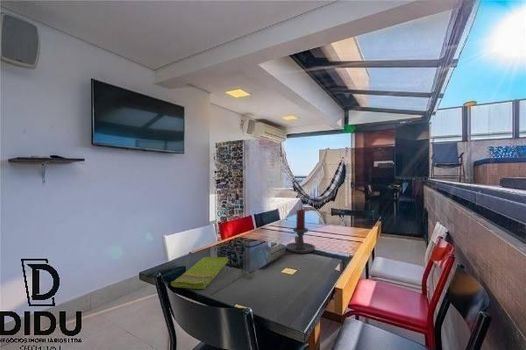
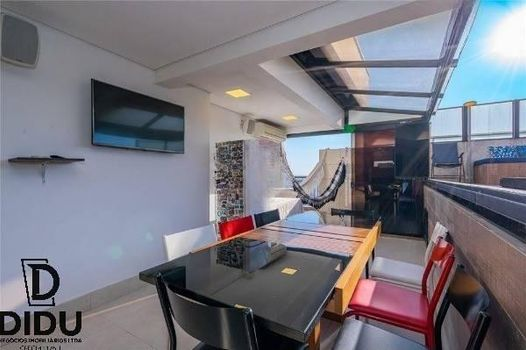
- candle holder (299, 228)
- dish towel (203, 269)
